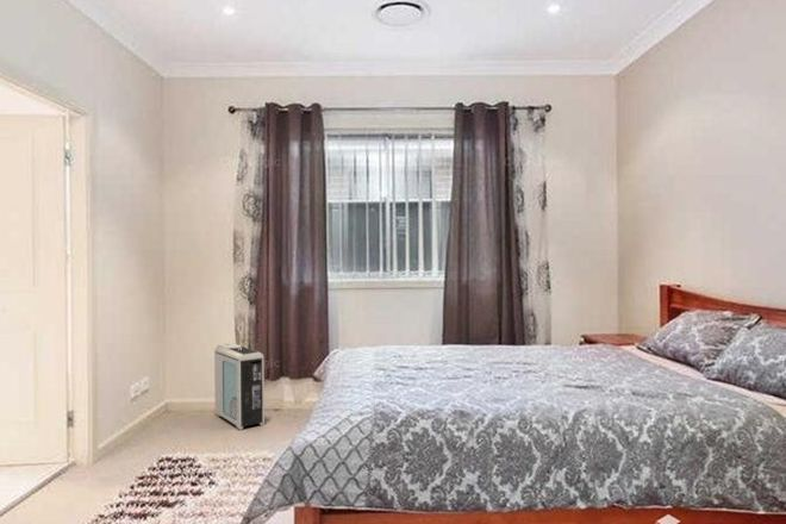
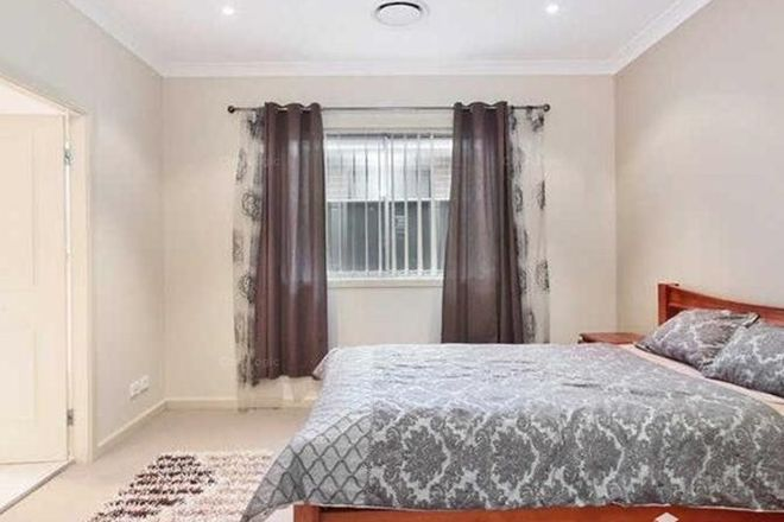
- air purifier (238, 383)
